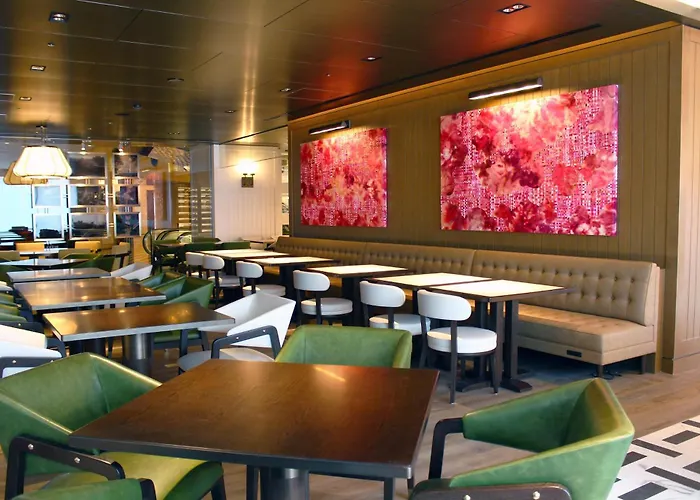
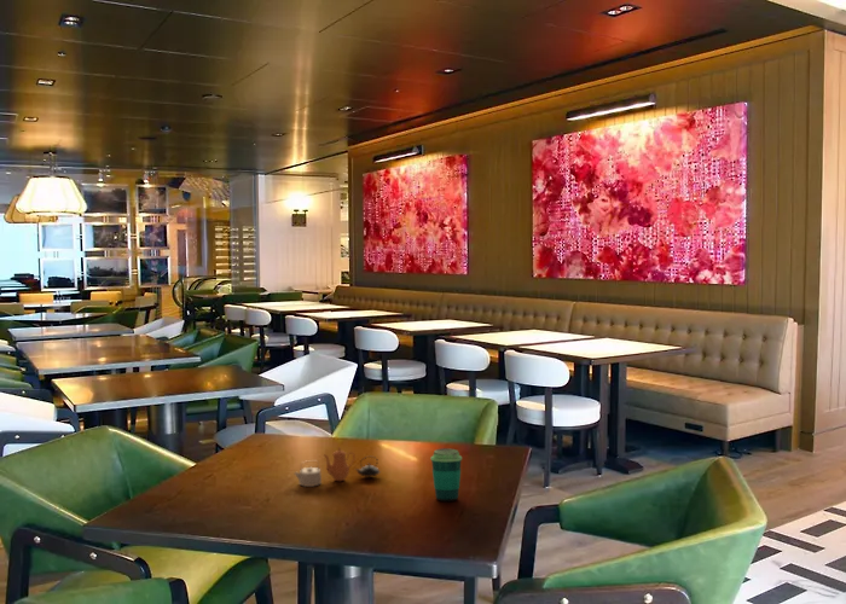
+ cup (446, 474)
+ teapot (337, 463)
